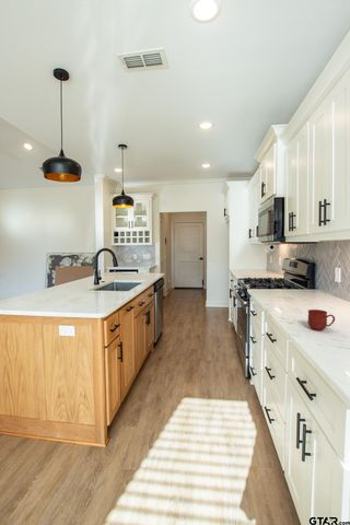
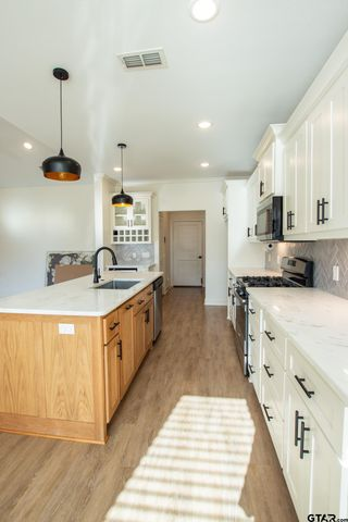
- mug (320, 320)
